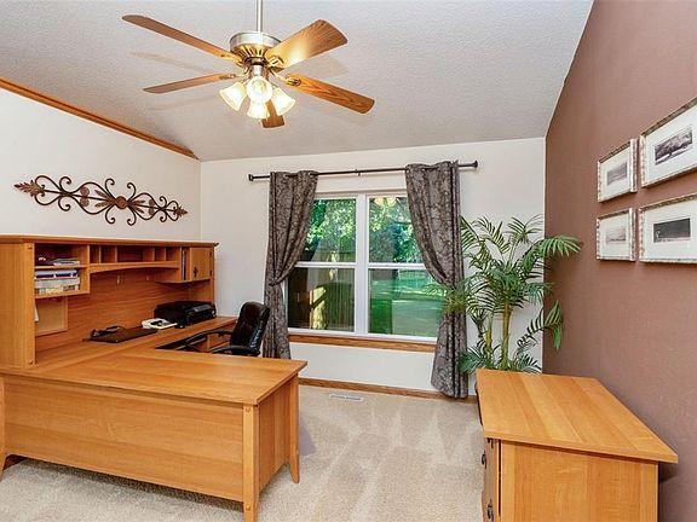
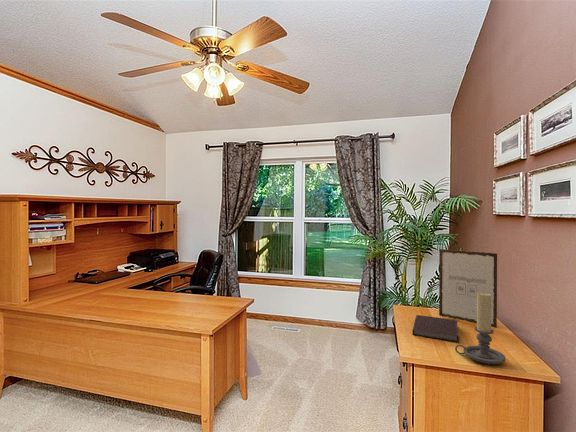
+ candle holder (479, 325)
+ notebook (435, 327)
+ picture frame (466, 286)
